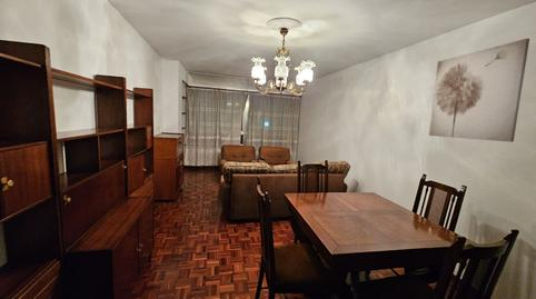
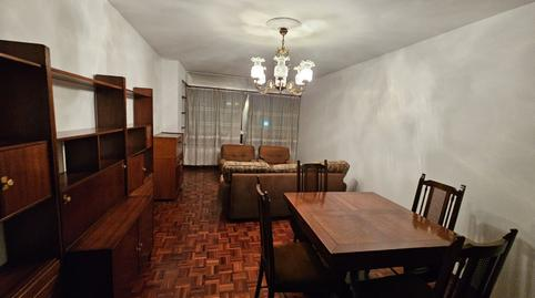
- wall art (469, 96)
